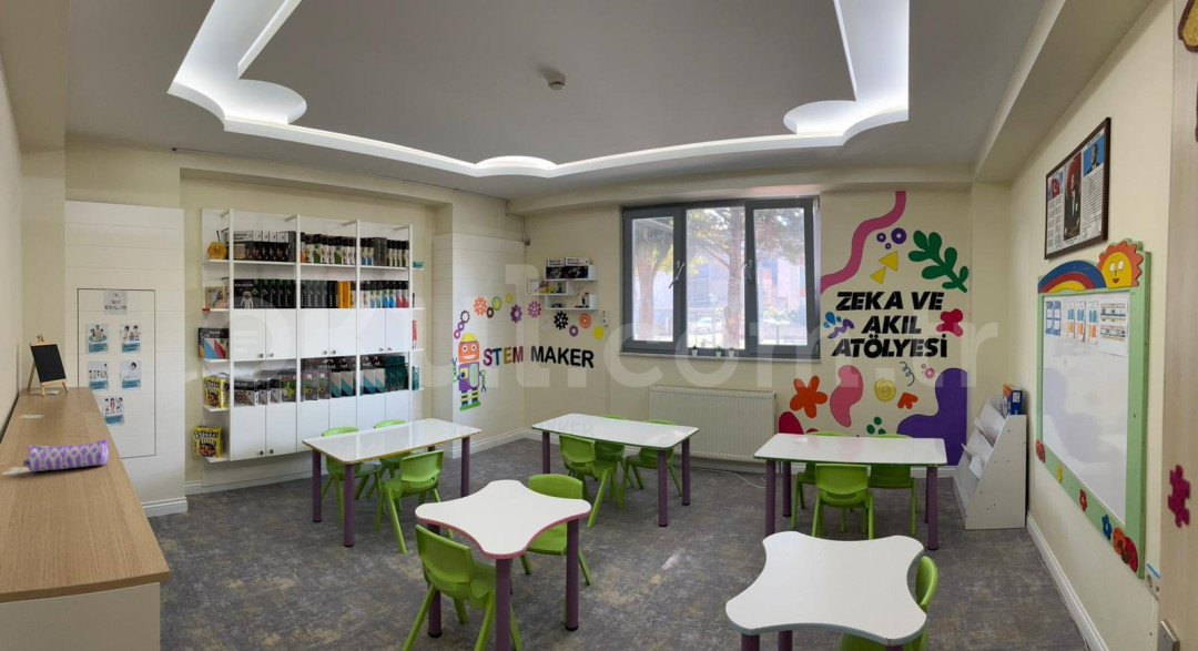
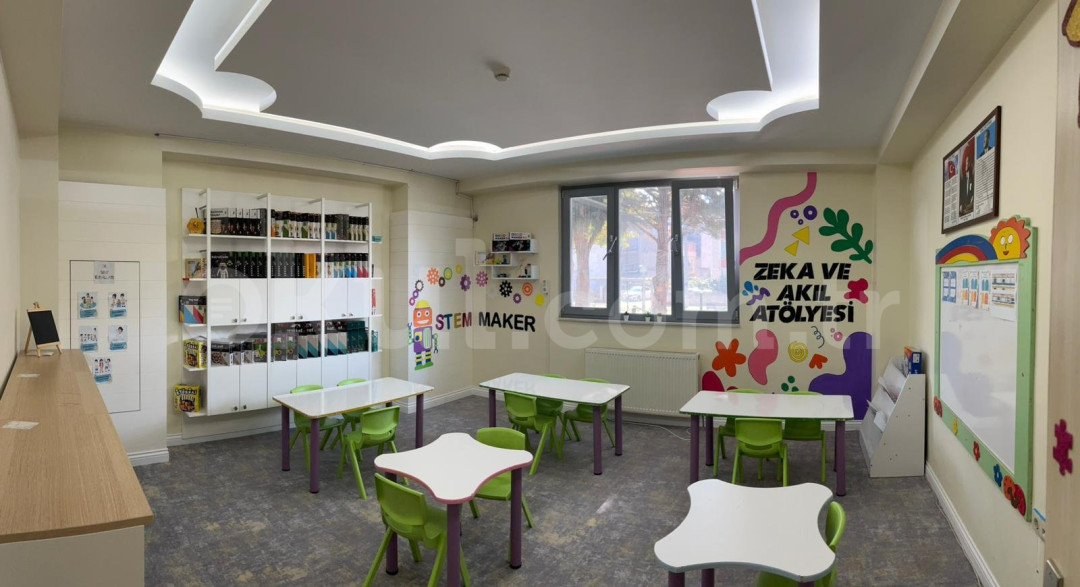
- pencil case (69, 455)
